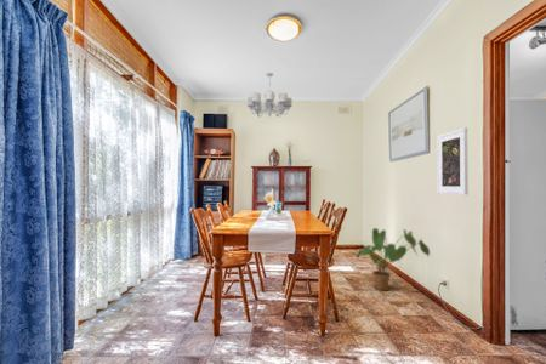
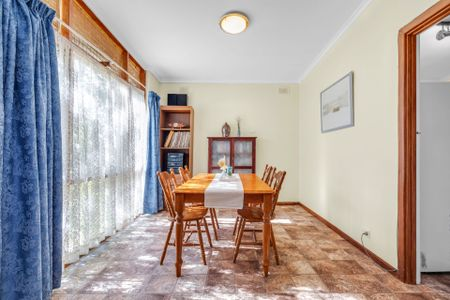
- house plant (391, 258)
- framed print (450, 163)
- chandelier (269, 95)
